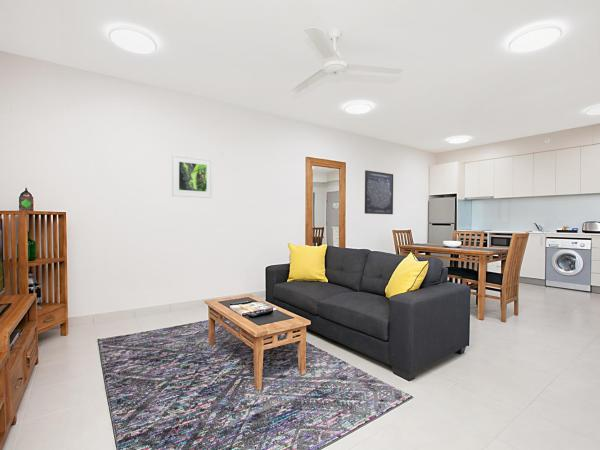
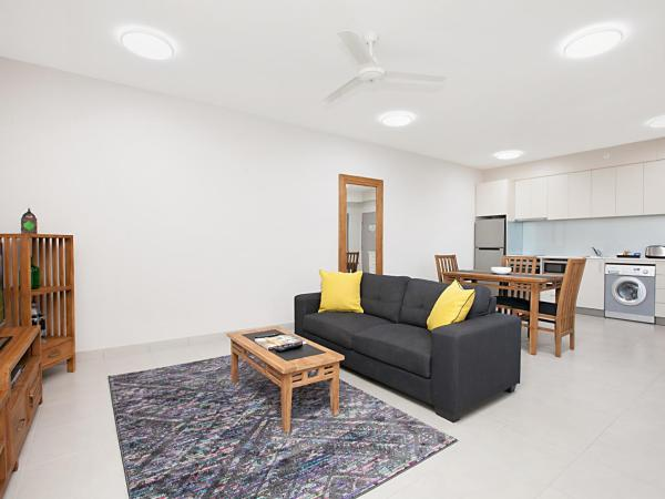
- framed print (193, 177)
- wall art (379, 193)
